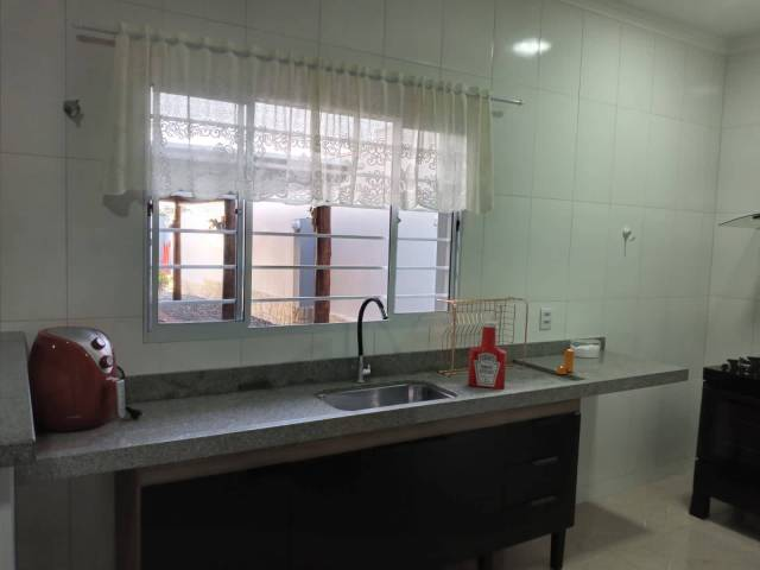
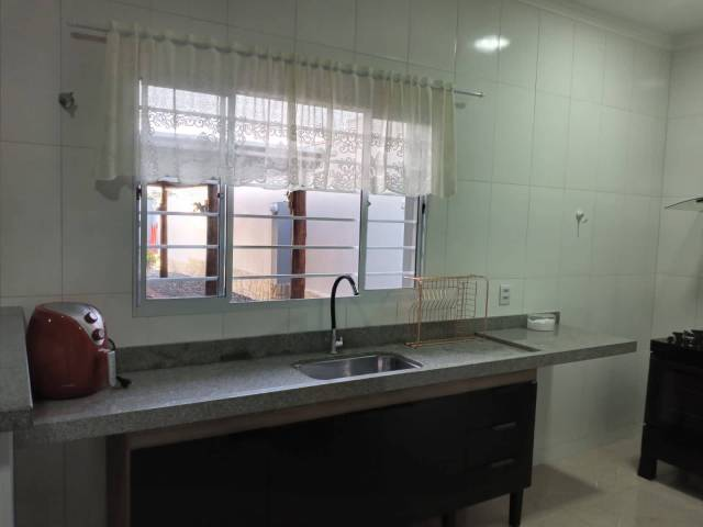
- pepper shaker (565, 360)
- soap bottle (487, 354)
